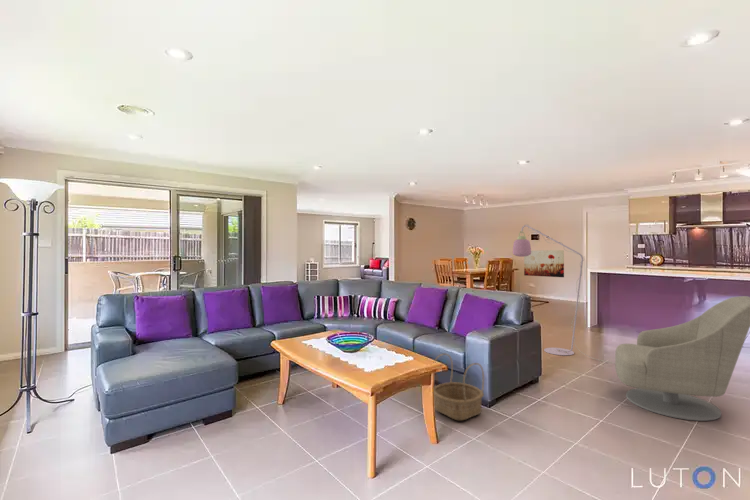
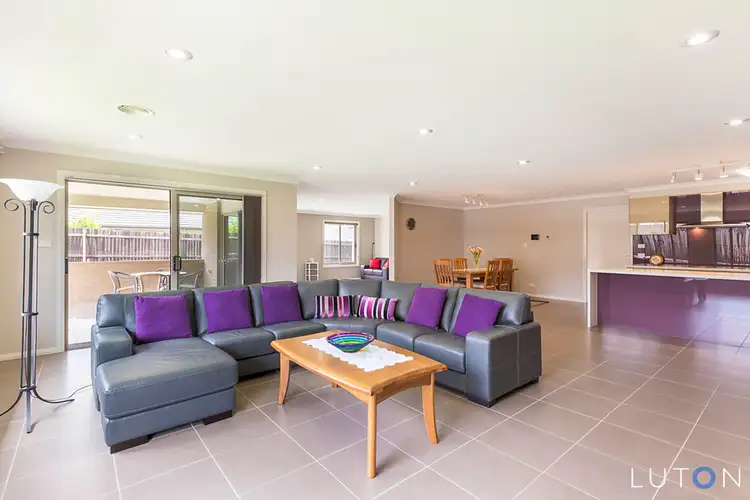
- armchair (679, 349)
- floor lamp (576, 289)
- wall art (543, 263)
- basket (457, 385)
